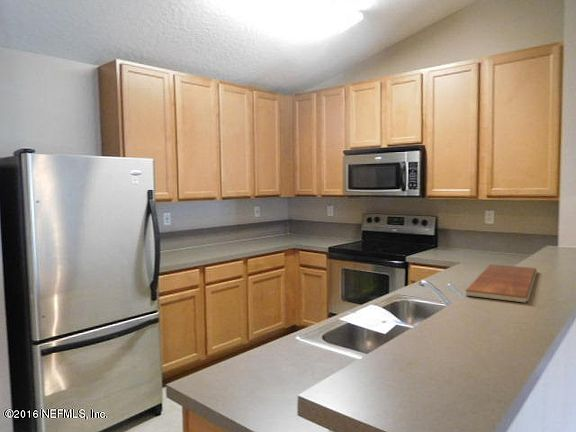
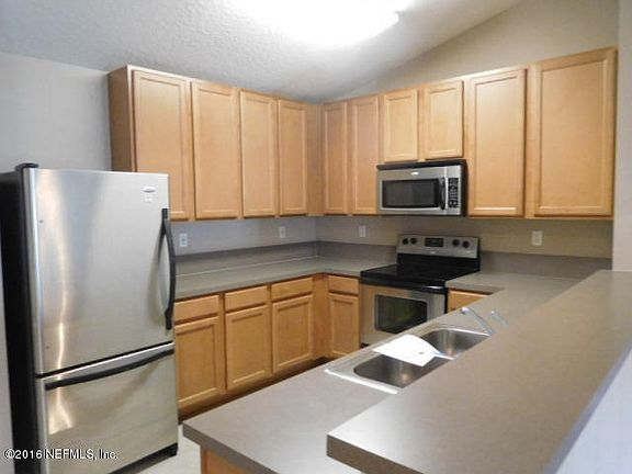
- chopping board (505, 280)
